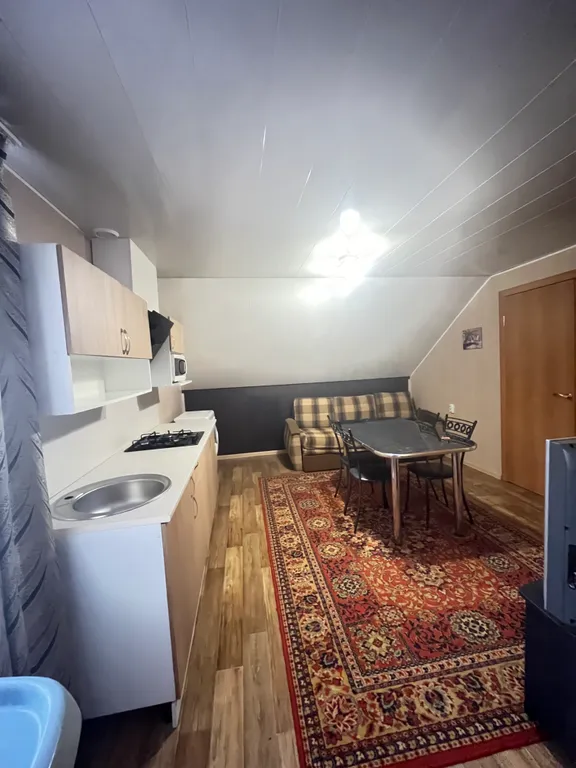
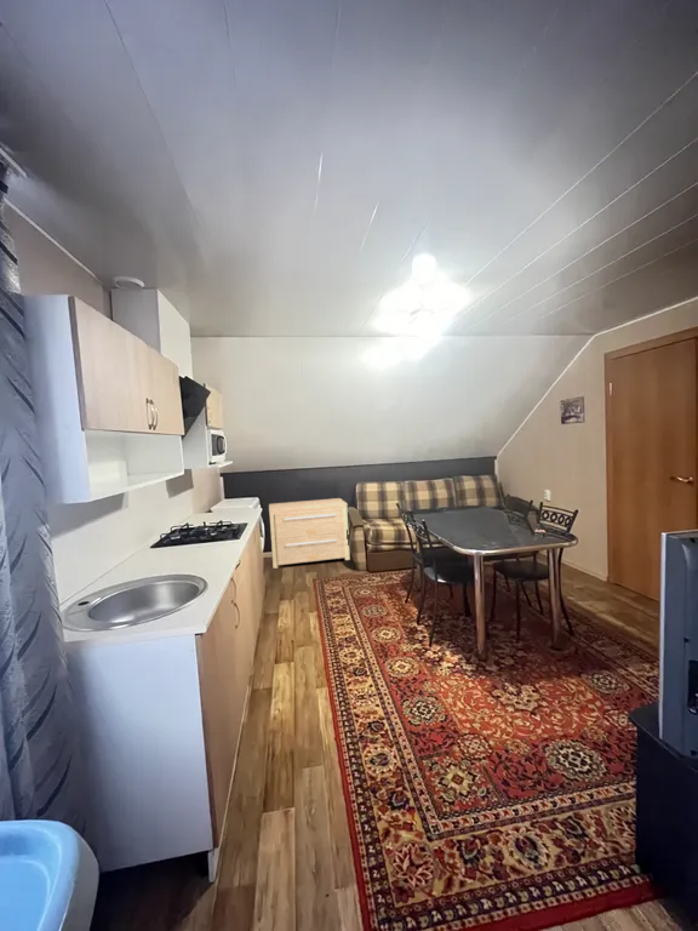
+ side table (308, 531)
